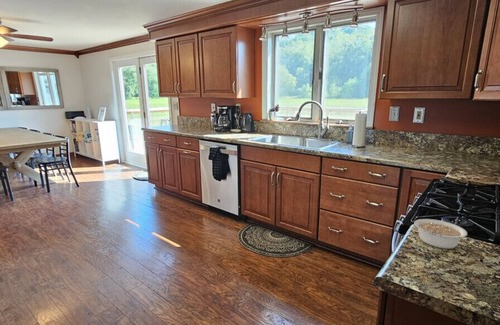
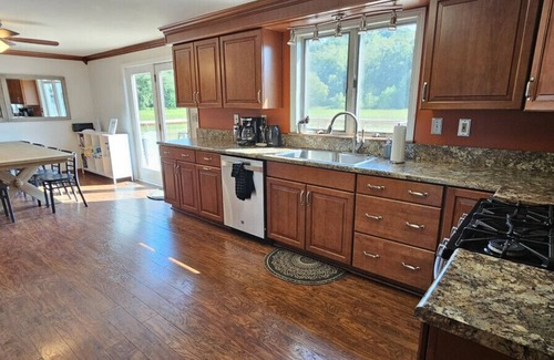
- legume (440, 233)
